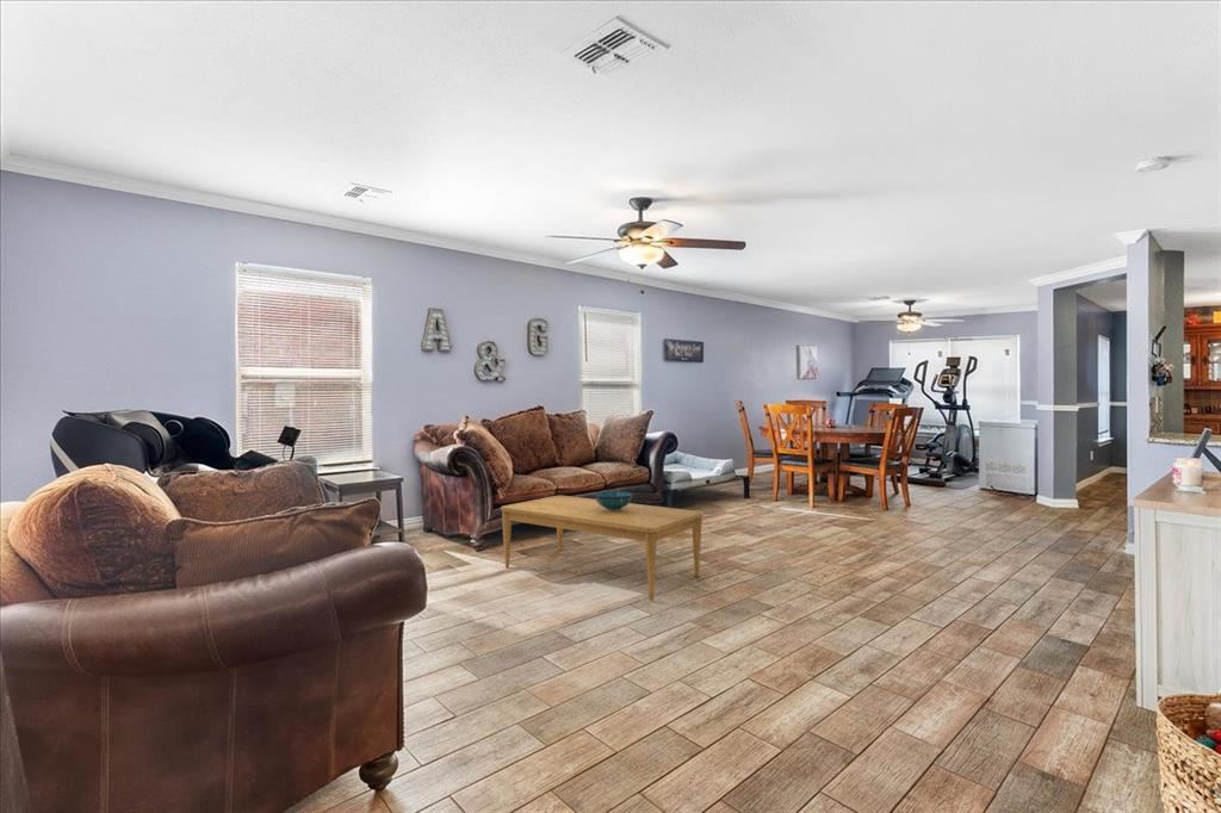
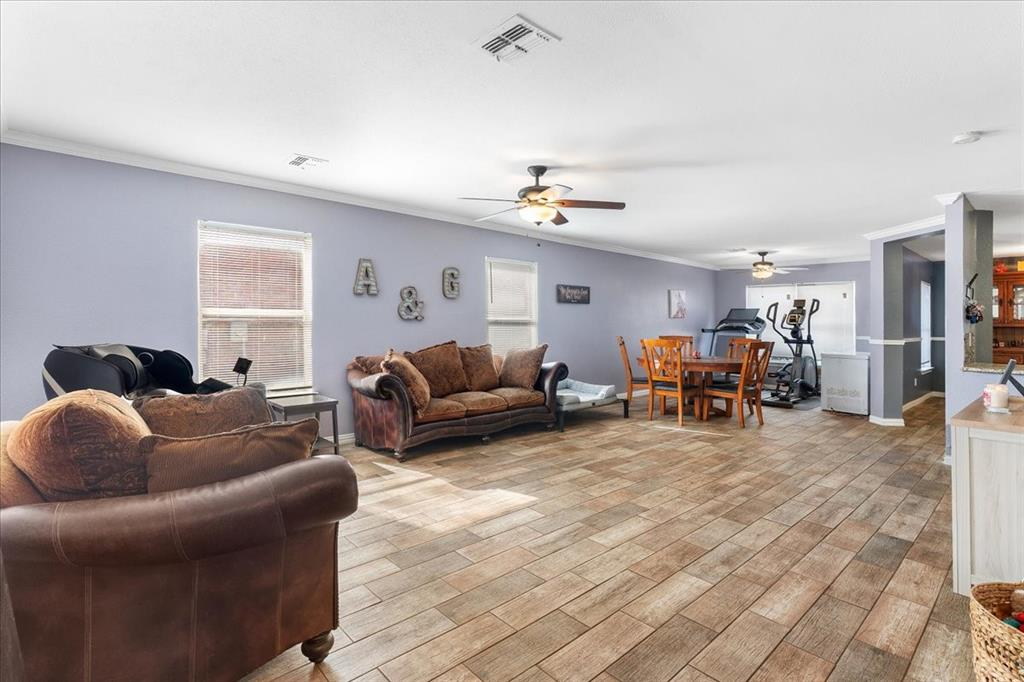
- decorative bowl (613, 501)
- coffee table (600, 534)
